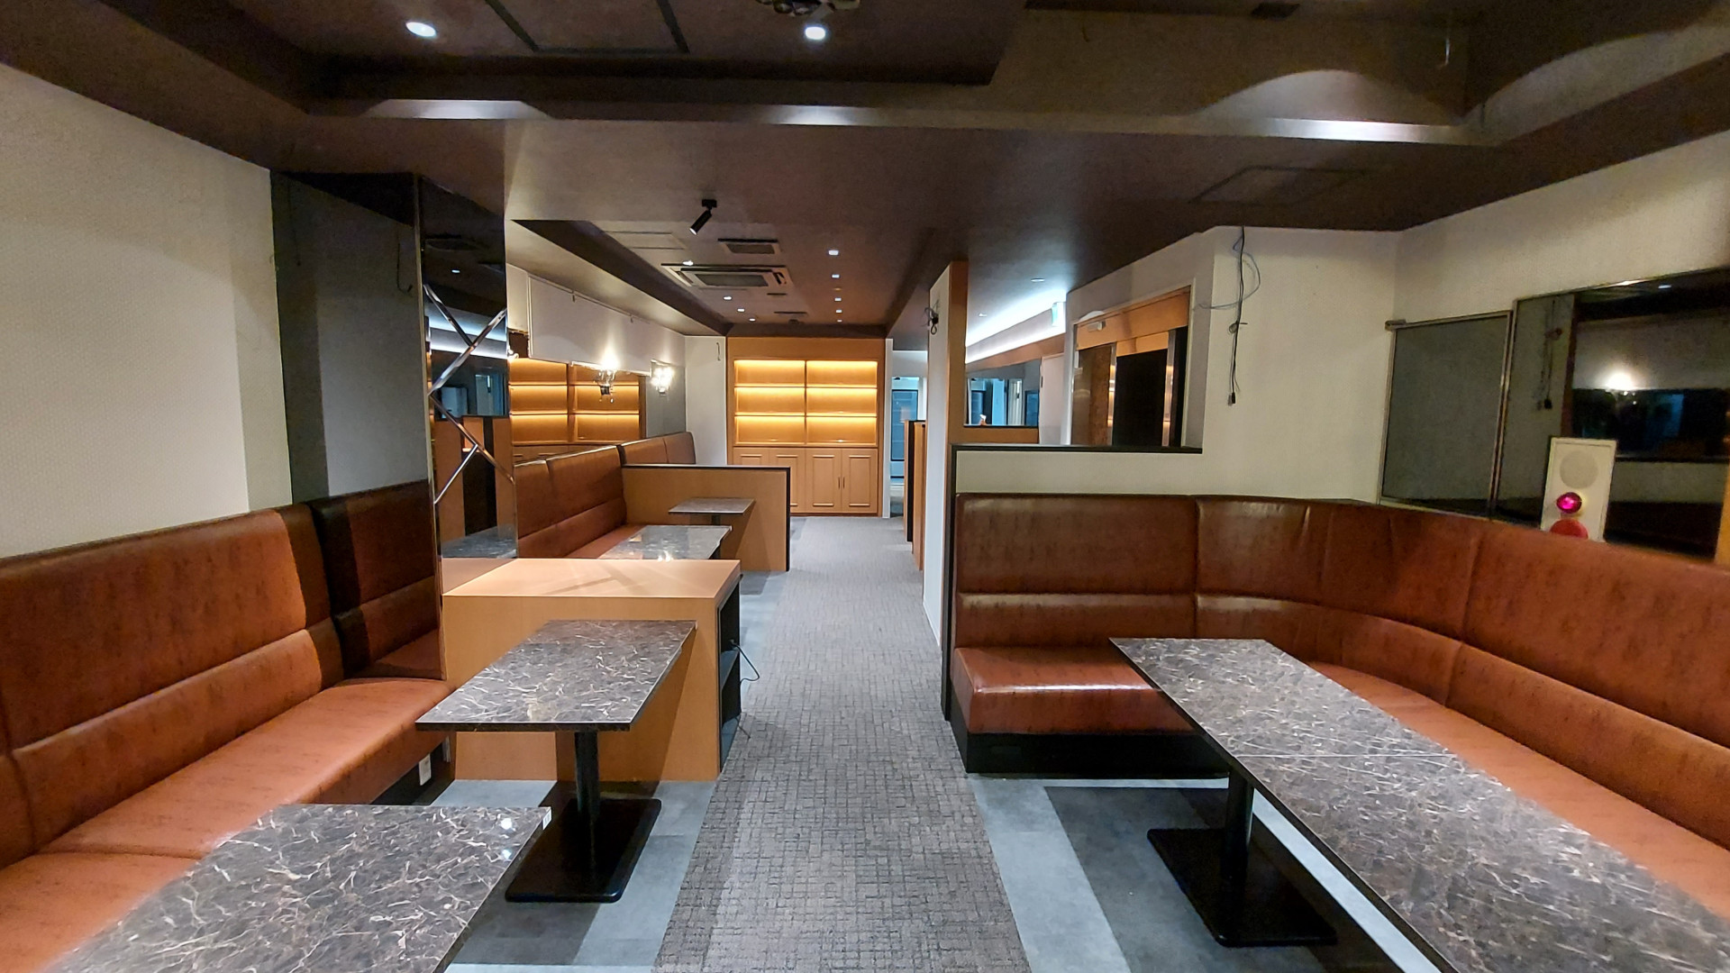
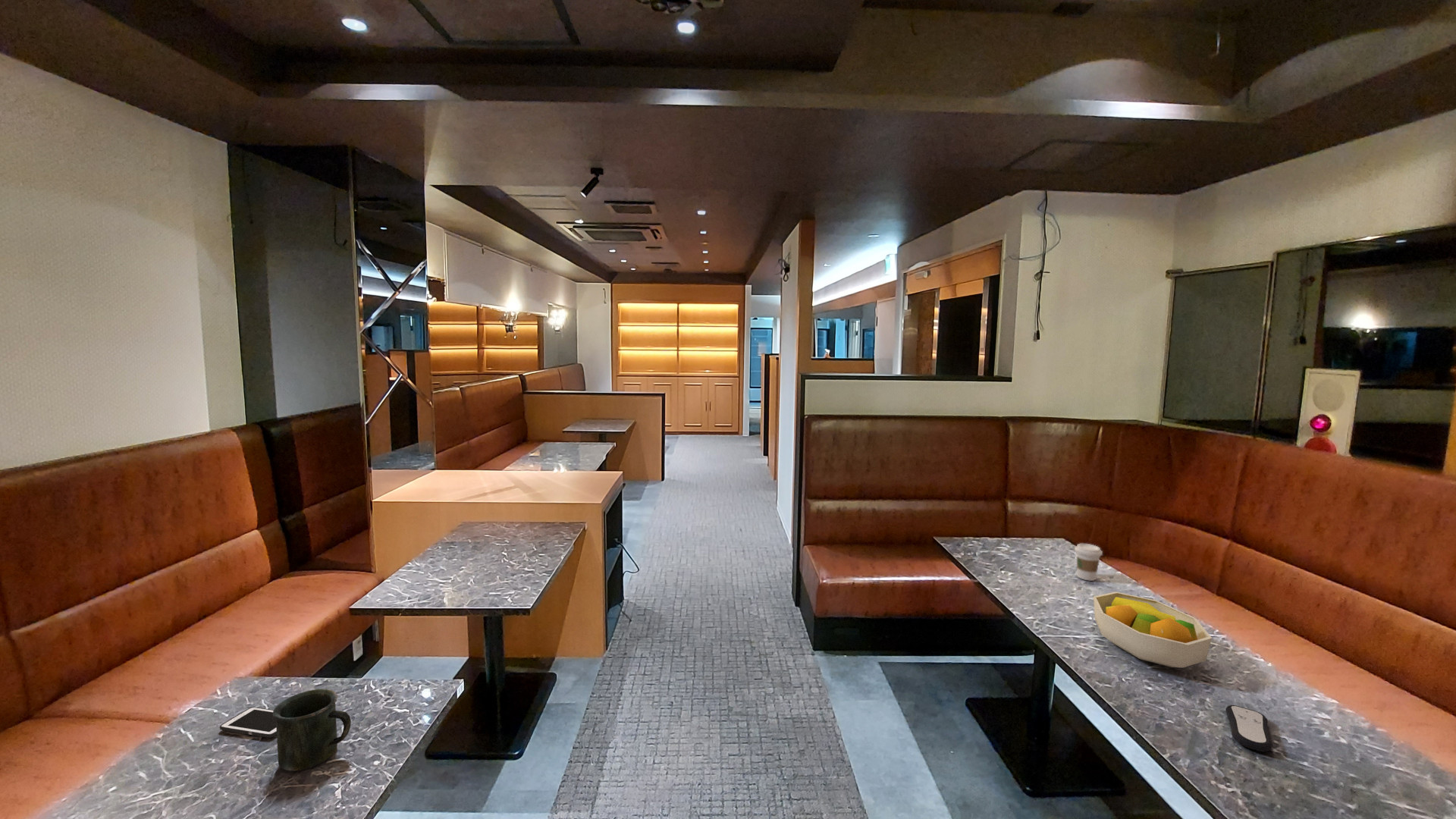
+ cell phone (261, 722)
+ fruit bowl (1147, 623)
+ mug (315, 730)
+ remote control (1249, 727)
+ coffee cup (1087, 562)
